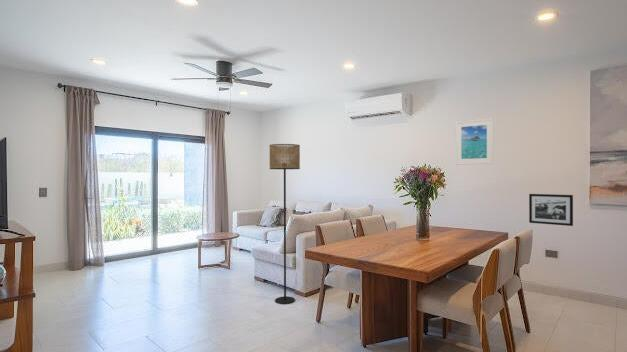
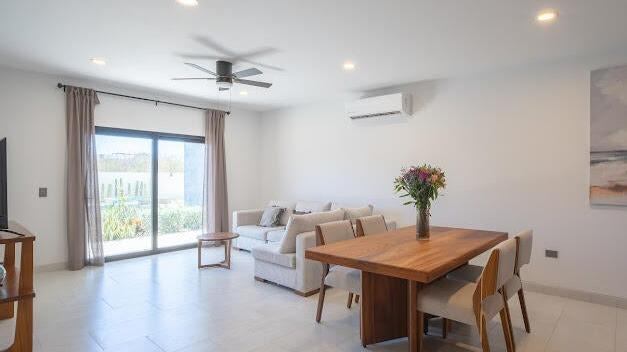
- picture frame (550, 209)
- floor lamp (284, 222)
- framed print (474, 142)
